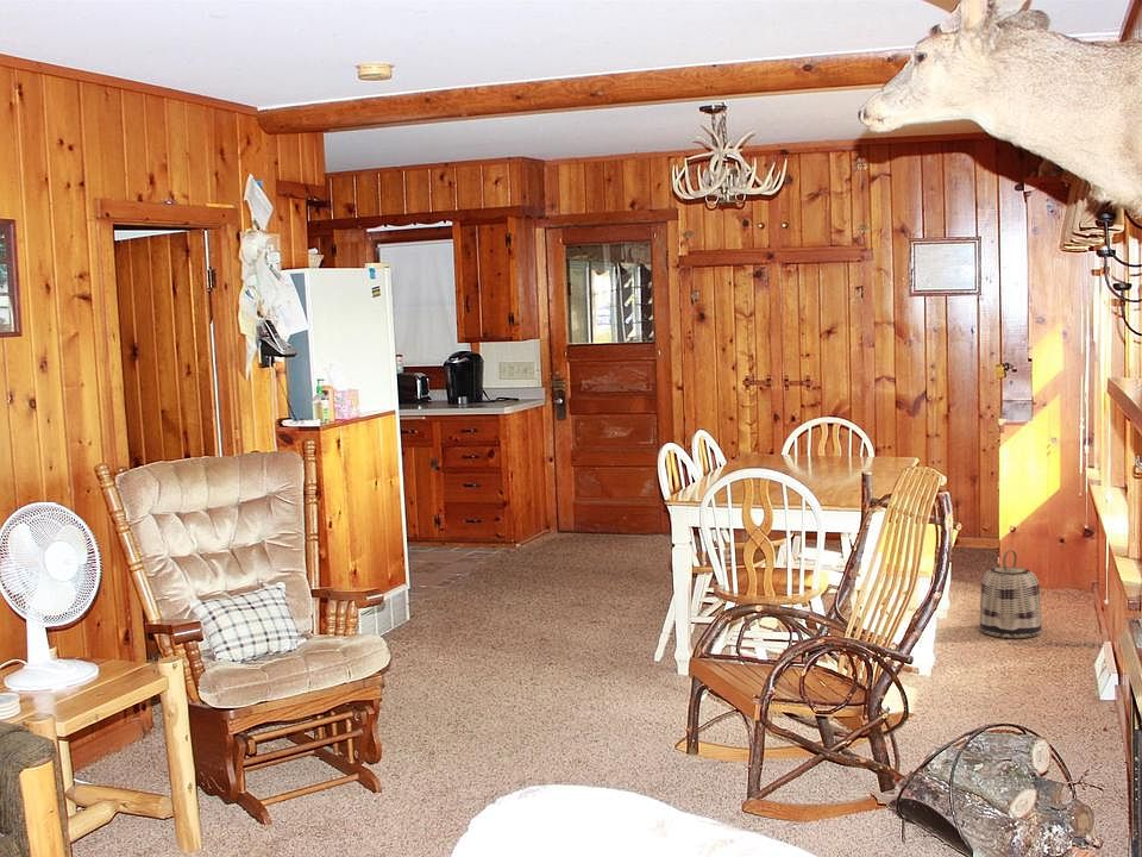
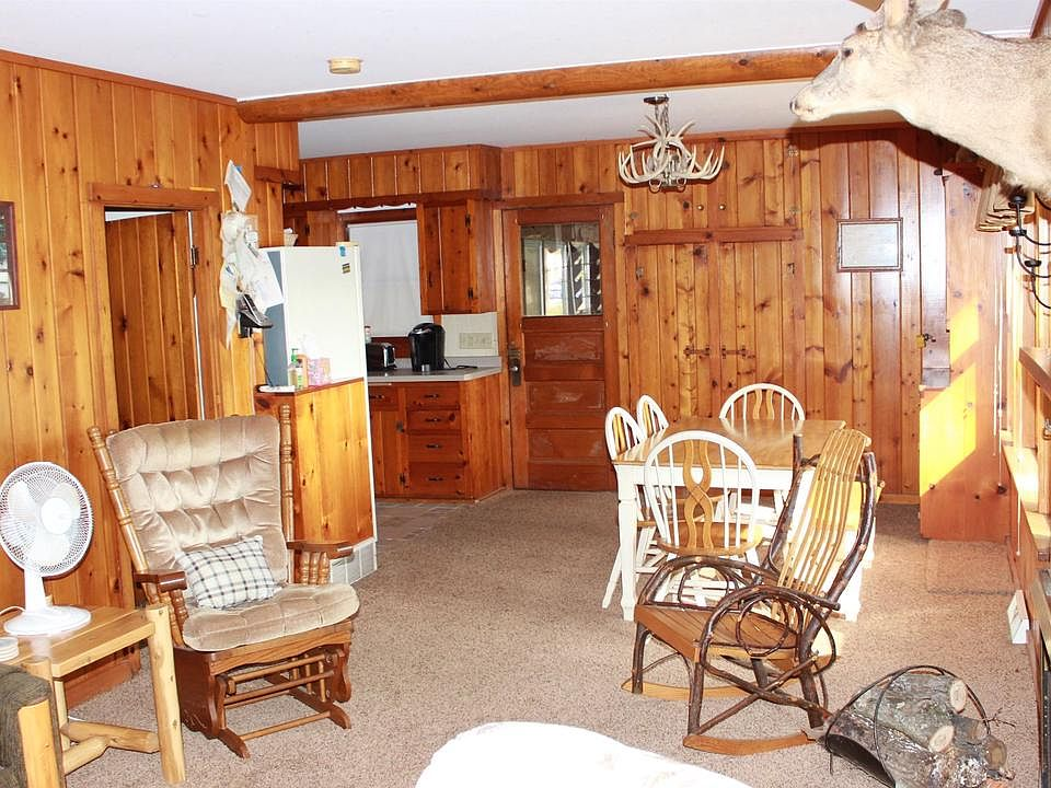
- basket (1010, 590)
